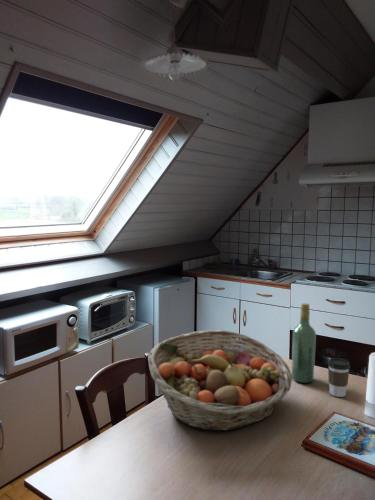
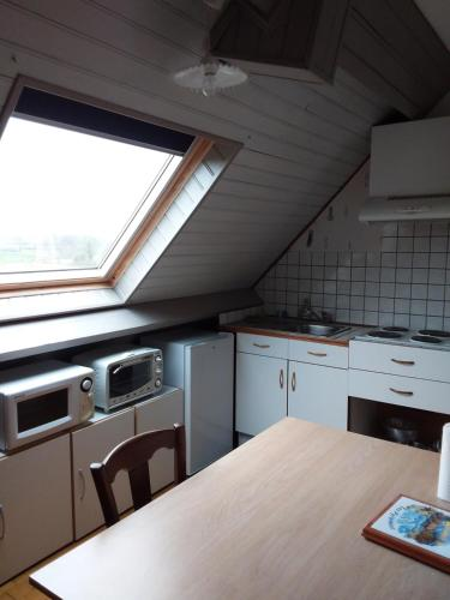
- coffee cup (338, 377)
- fruit basket (220, 376)
- wine bottle (304, 342)
